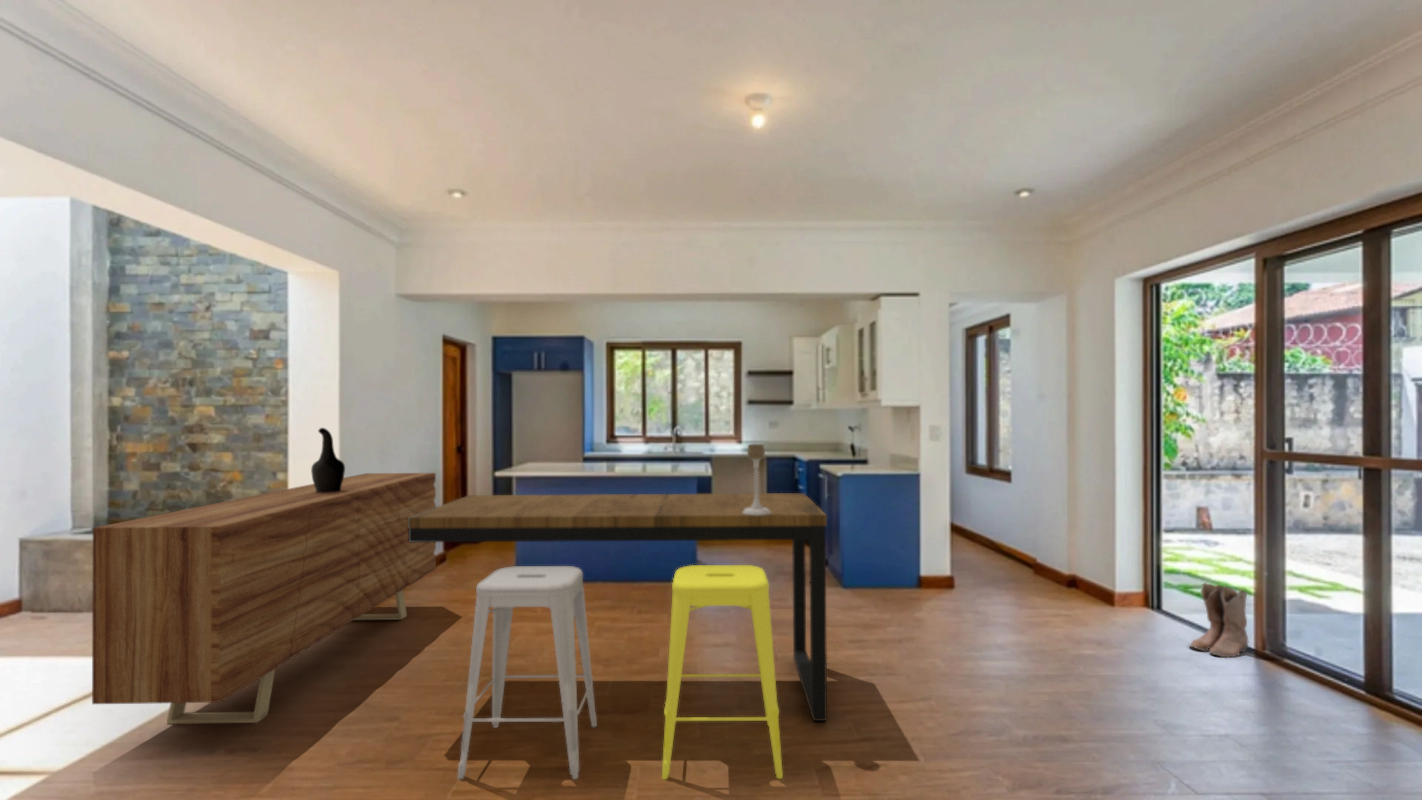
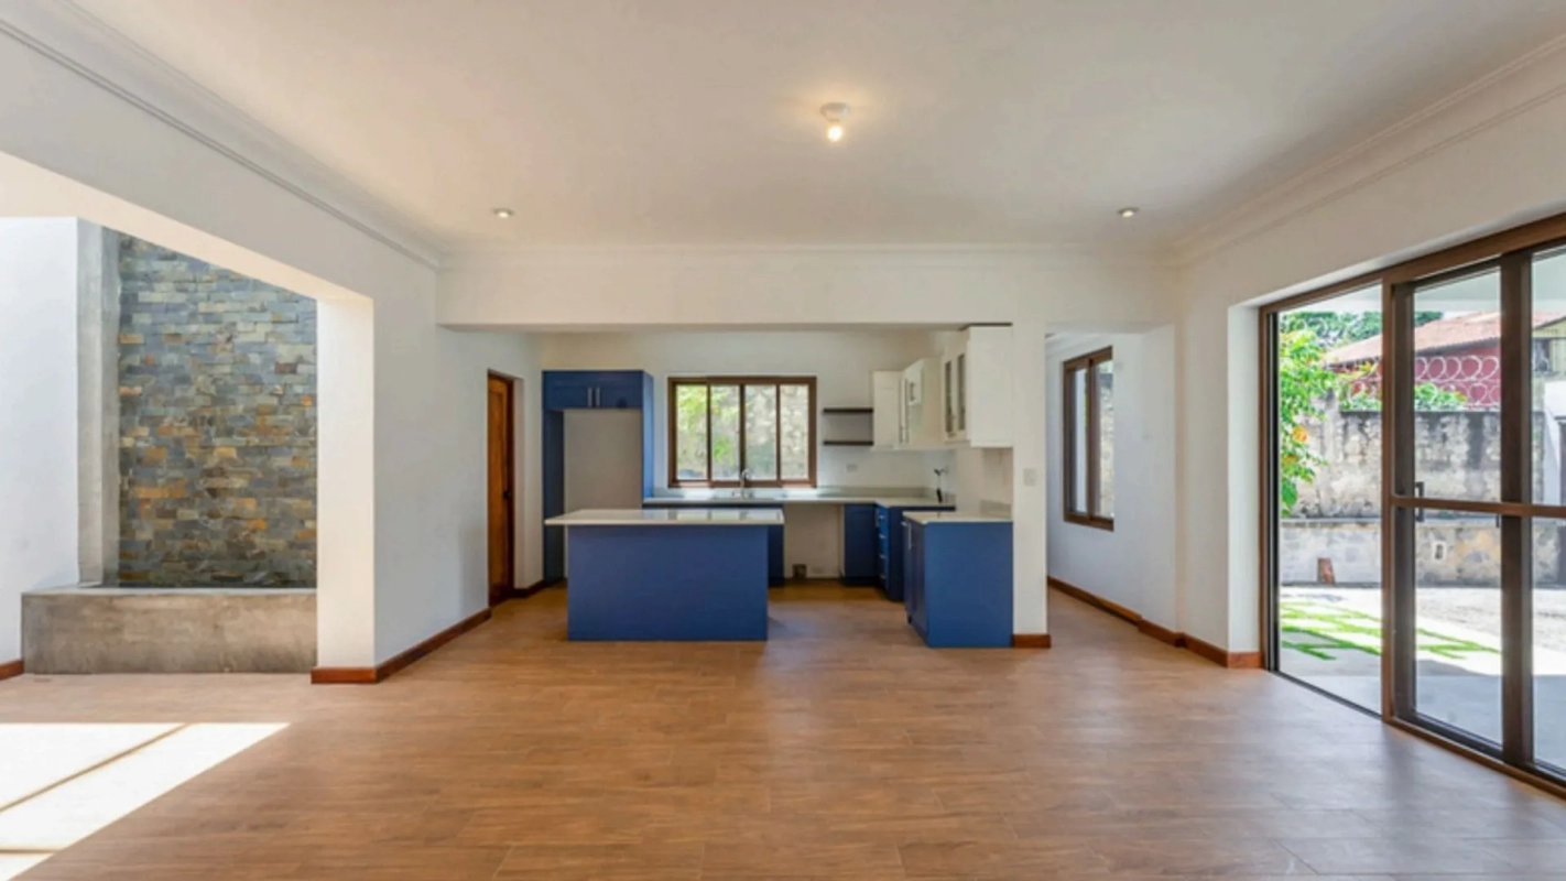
- sideboard (313, 575)
- candle holder (756, 478)
- boots (1218, 617)
- decorative vase (328, 458)
- dining table (585, 609)
